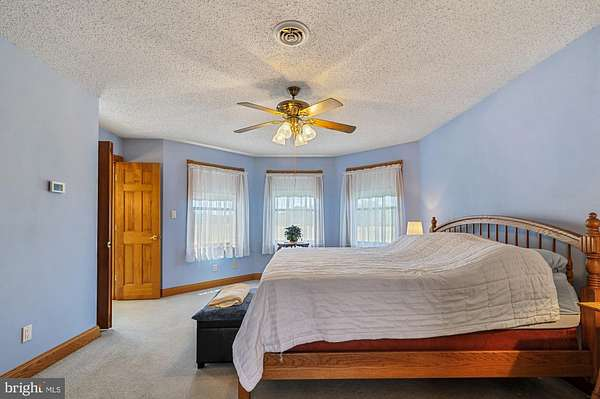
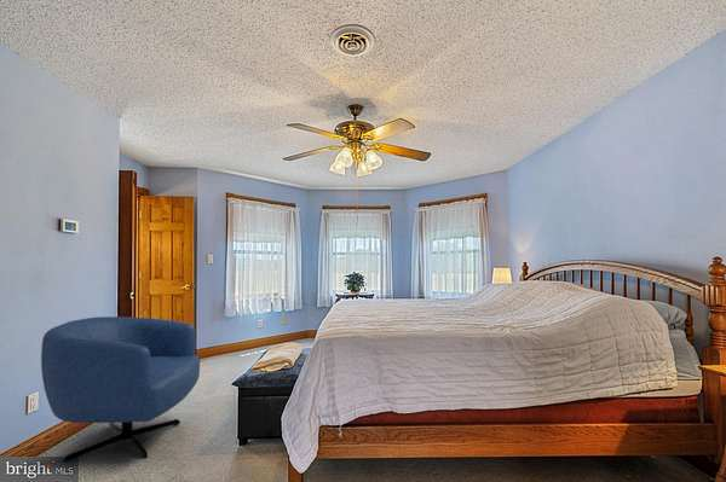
+ armchair (126, 379)
